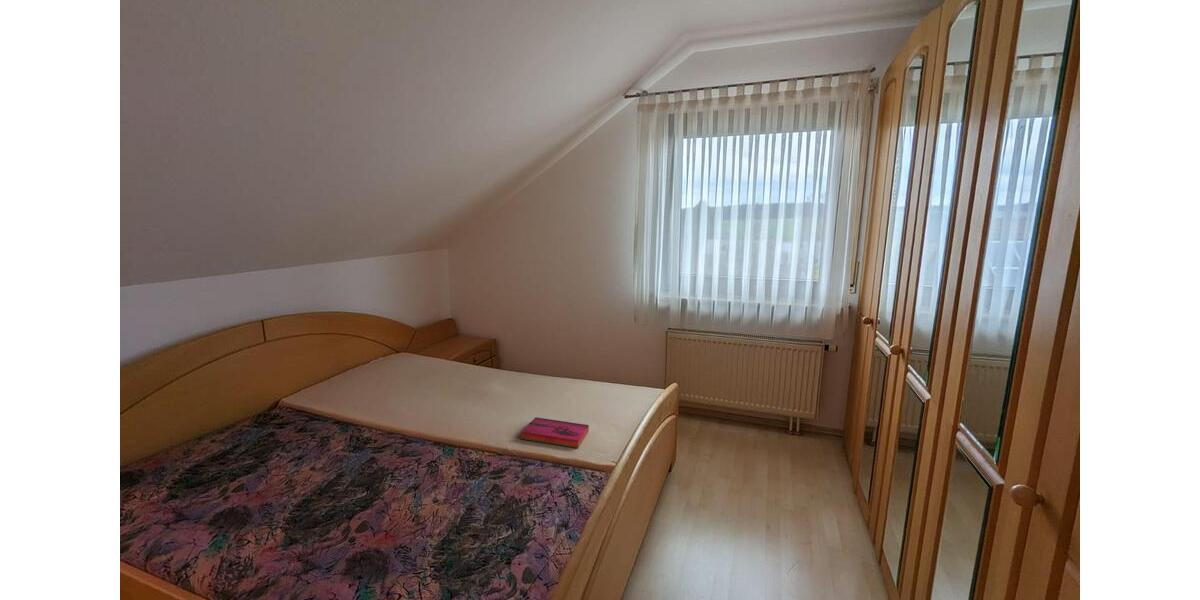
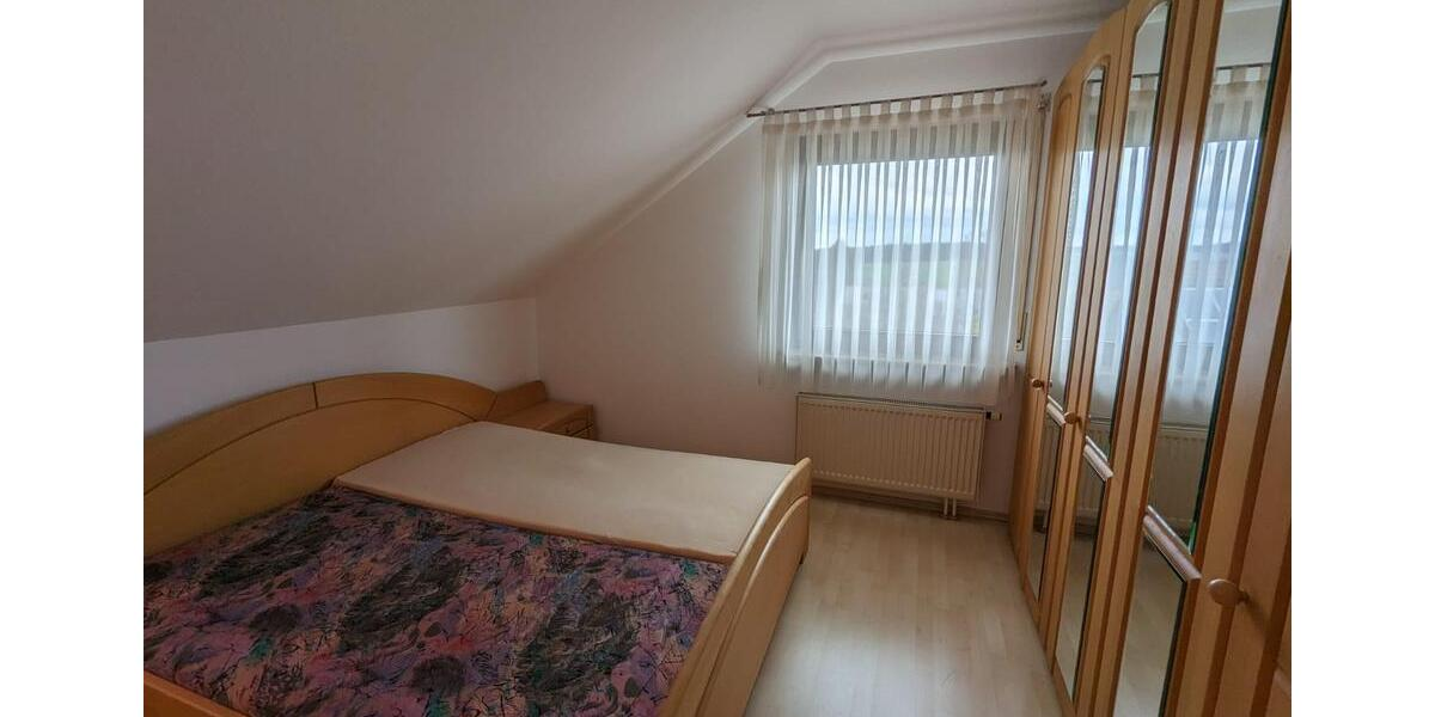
- hardback book (555, 431)
